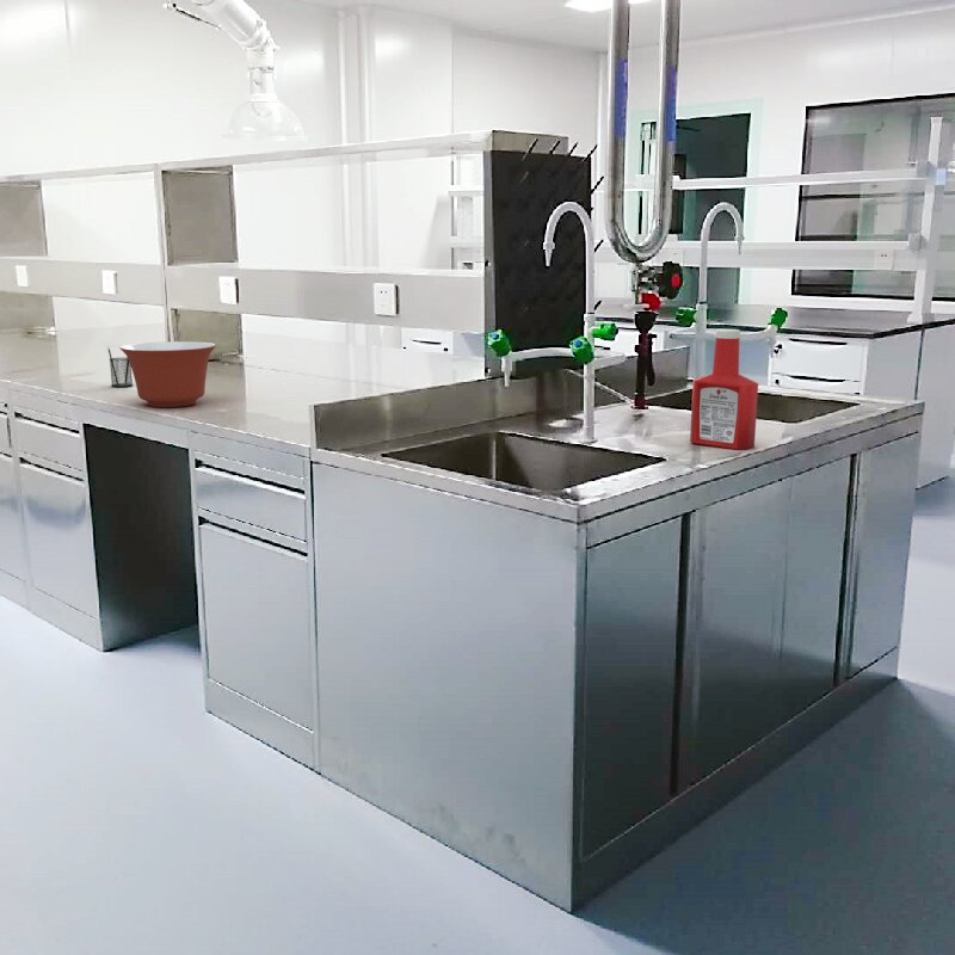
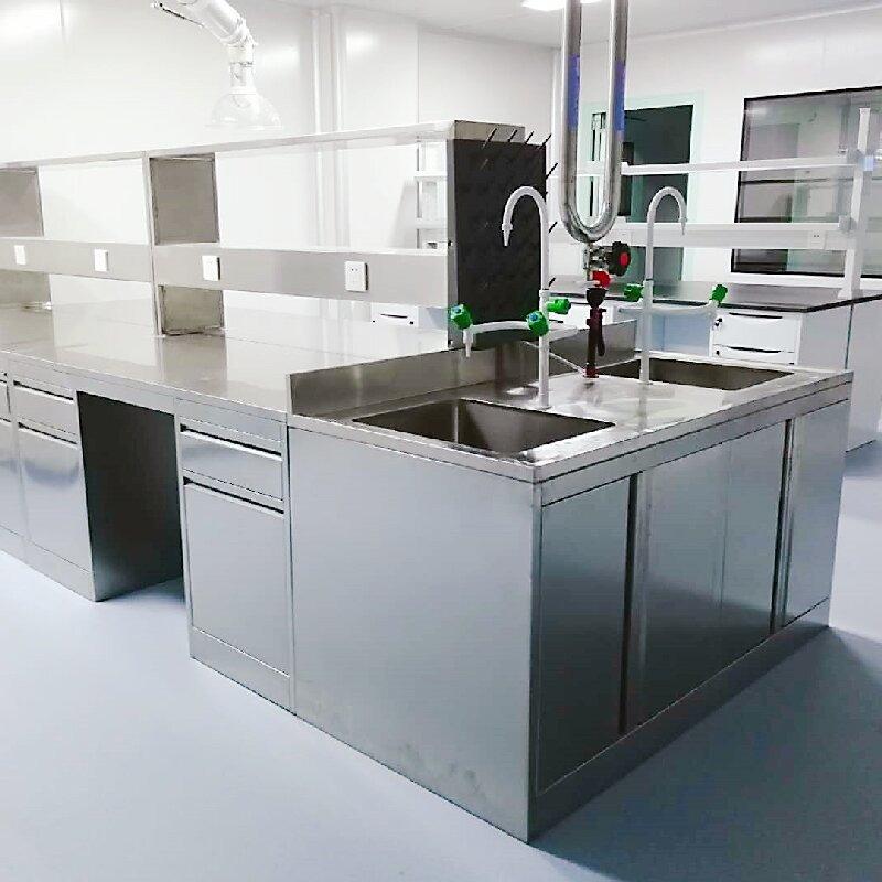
- pencil holder (121, 366)
- mixing bowl (170, 375)
- soap bottle (725, 387)
